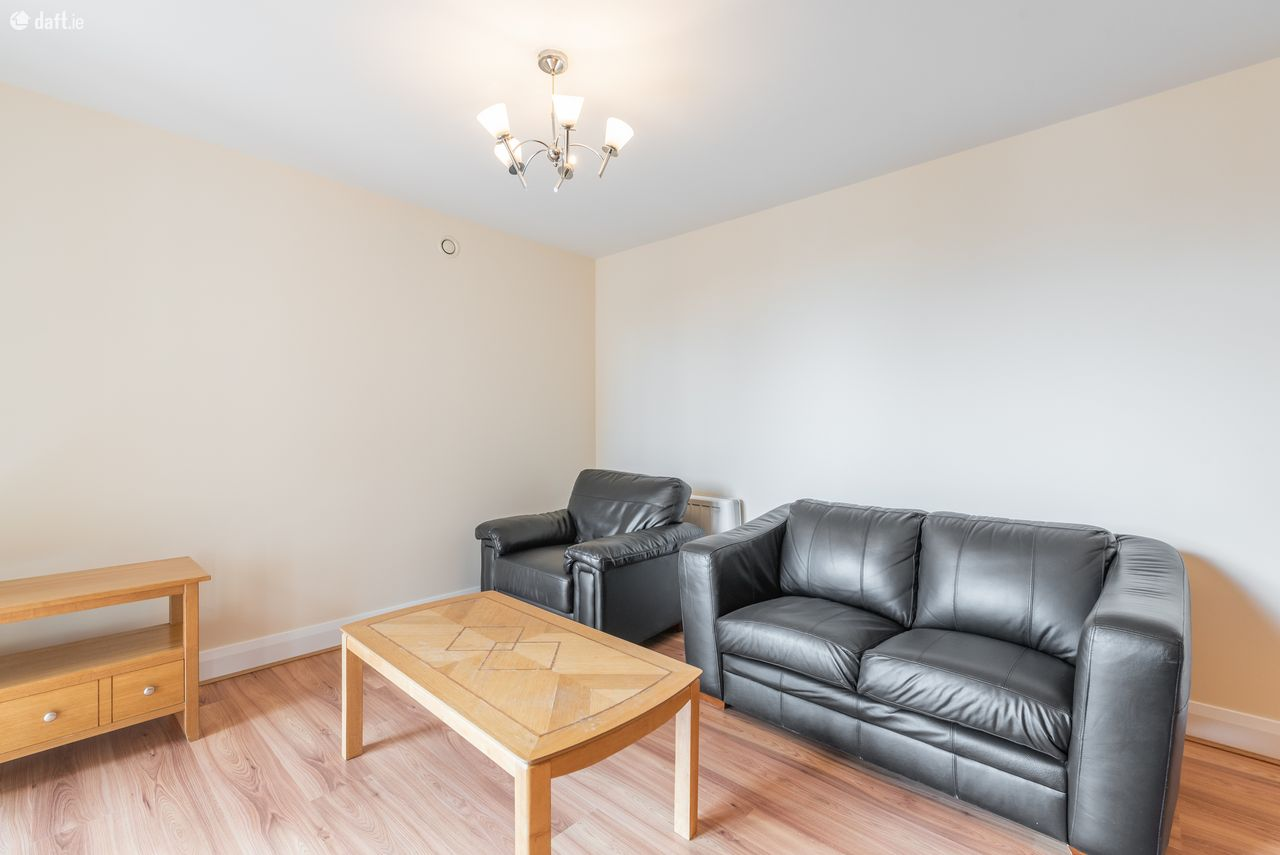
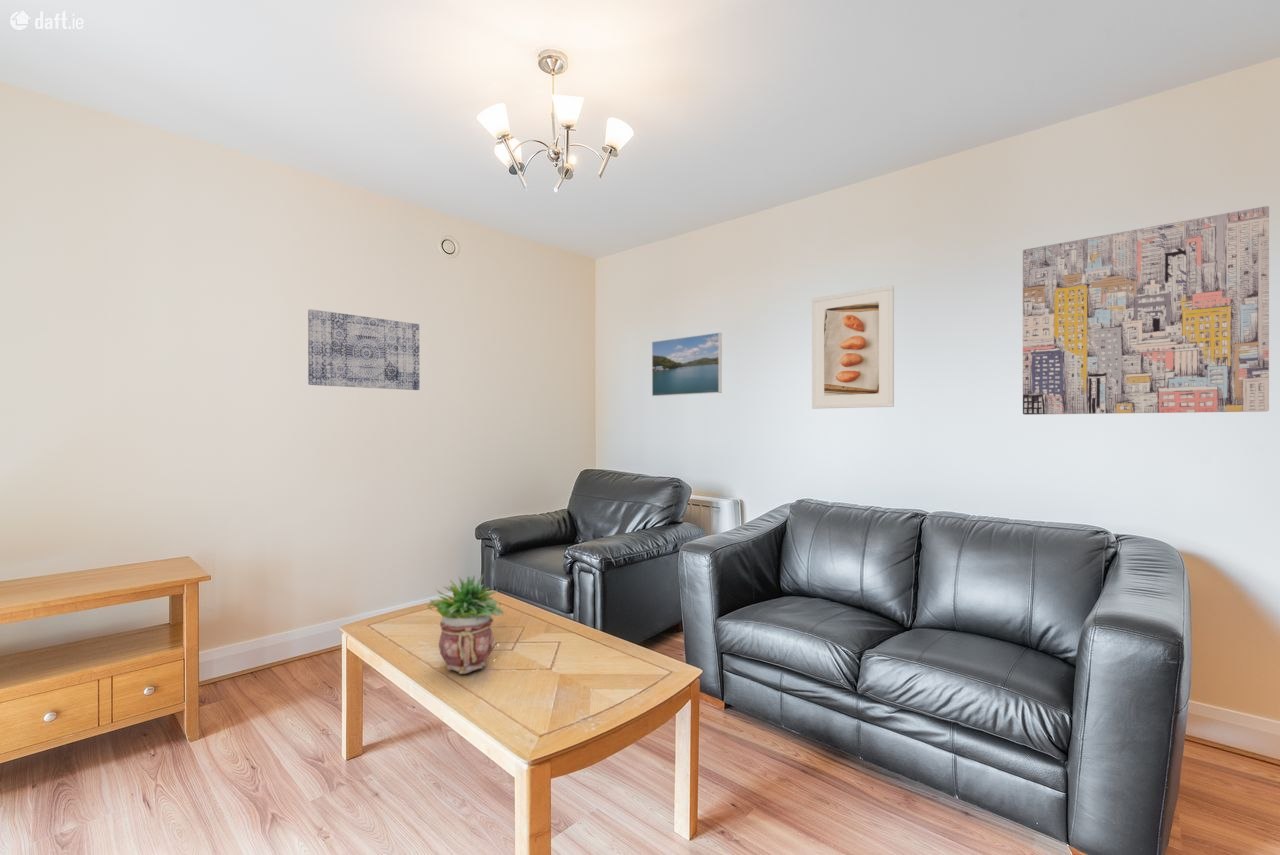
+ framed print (685, 366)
+ potted plant (466, 620)
+ wall art (1132, 322)
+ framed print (851, 350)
+ wall art (367, 352)
